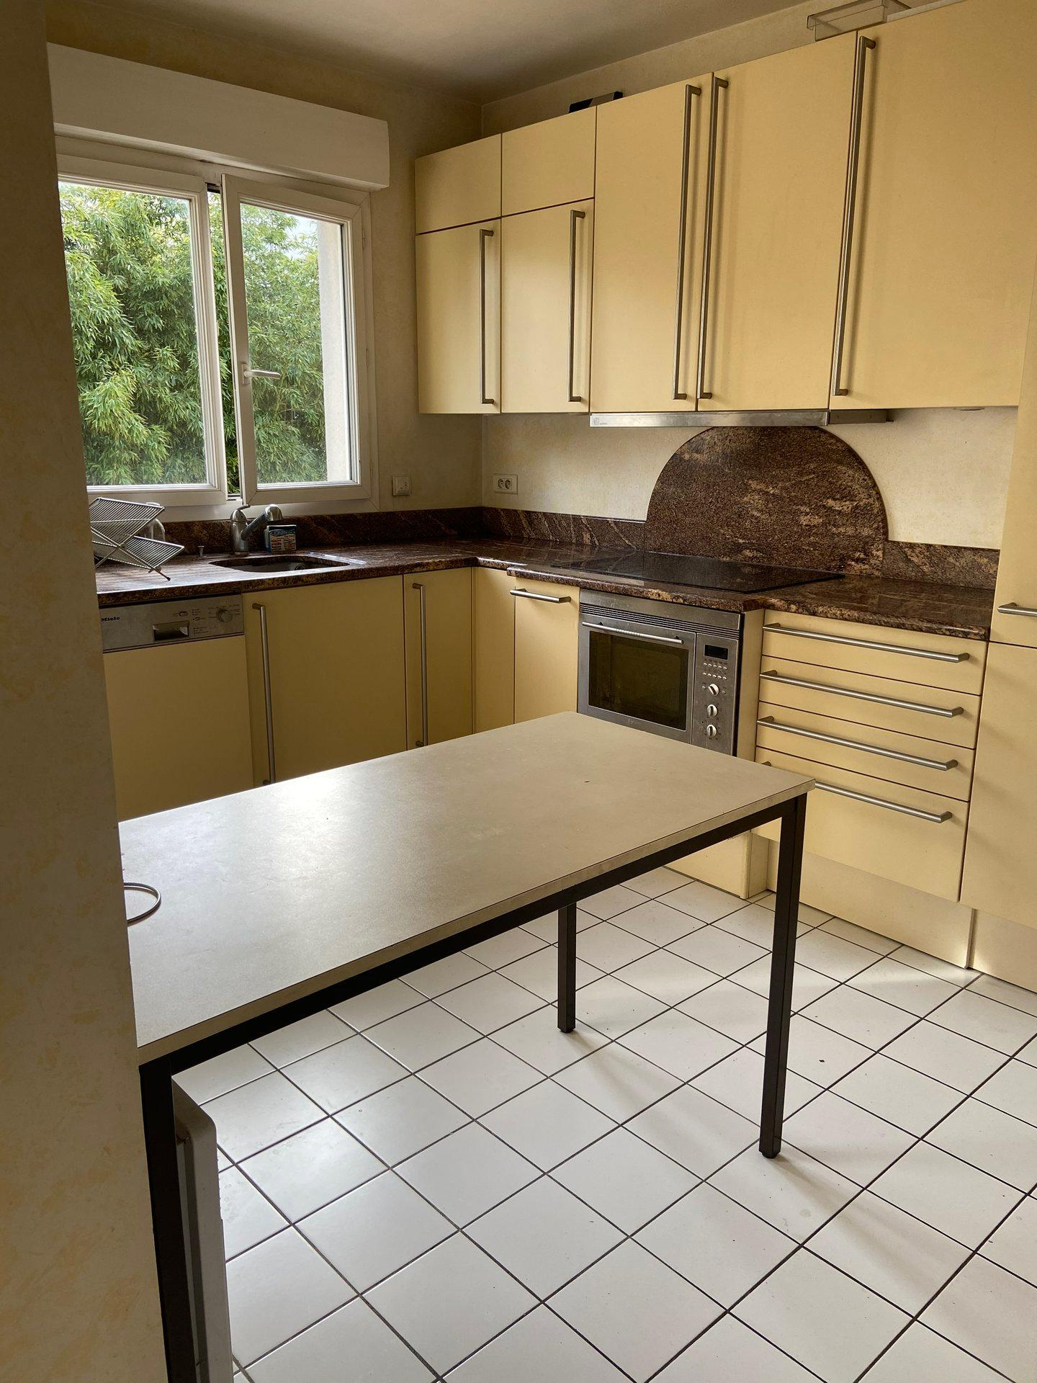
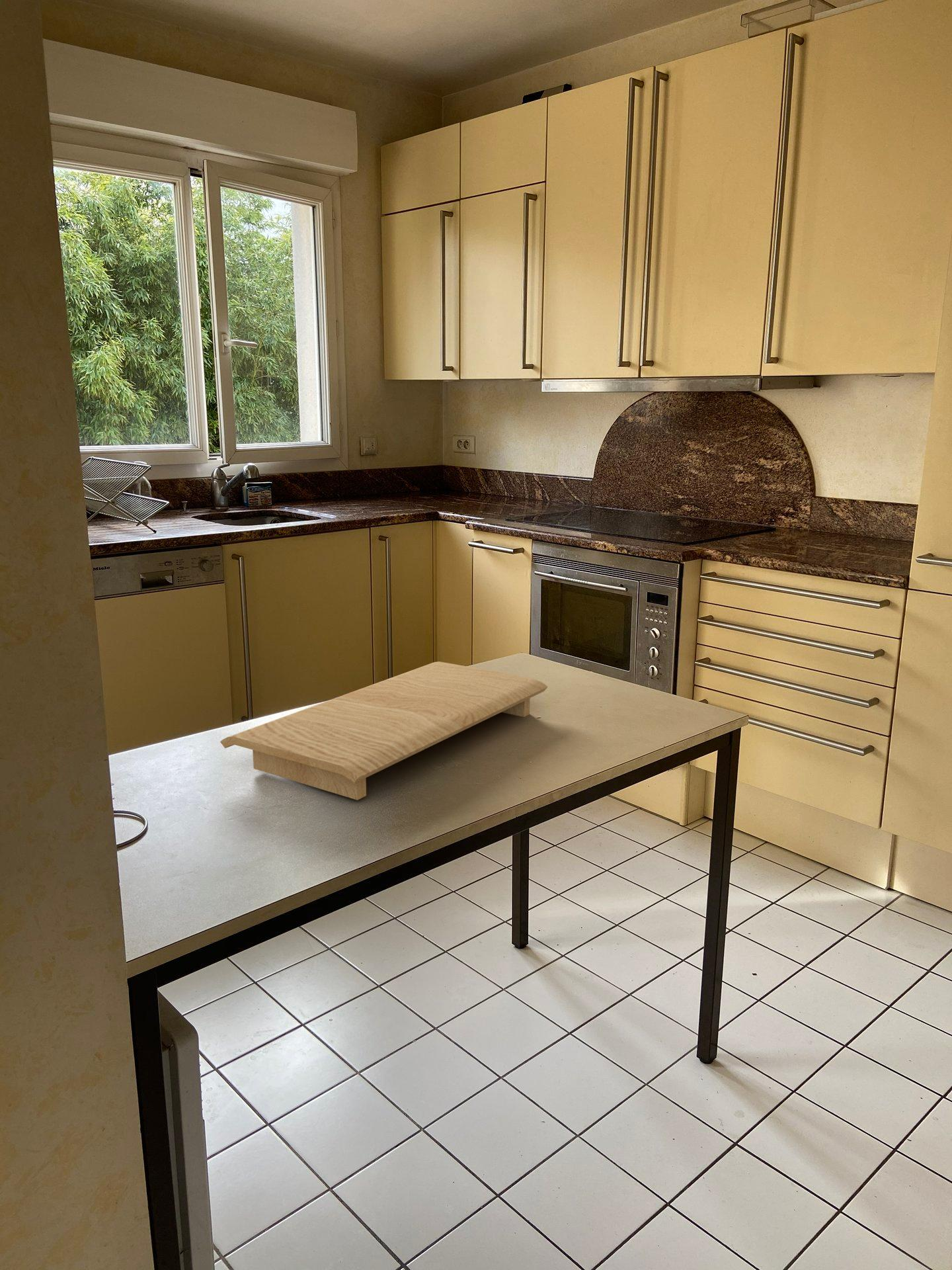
+ cutting board (399, 722)
